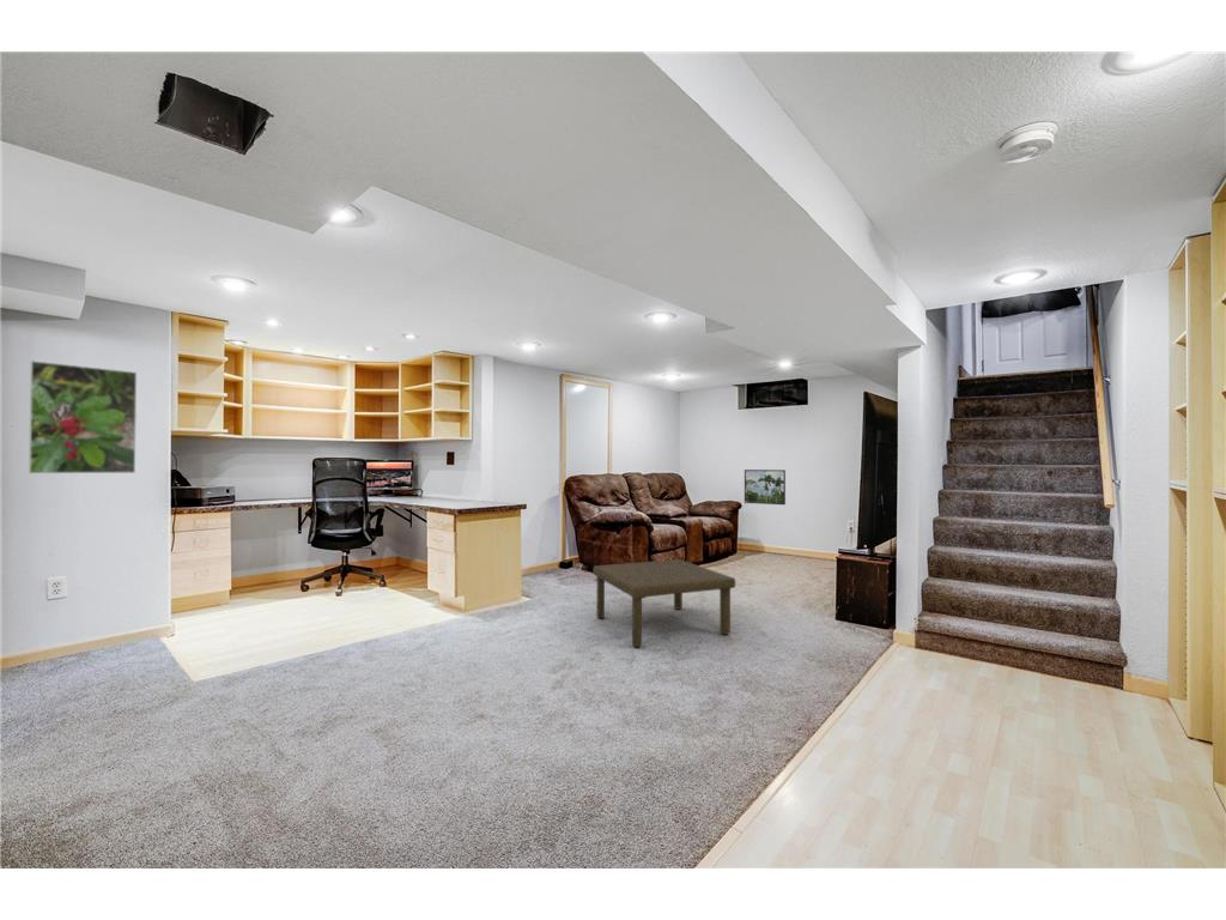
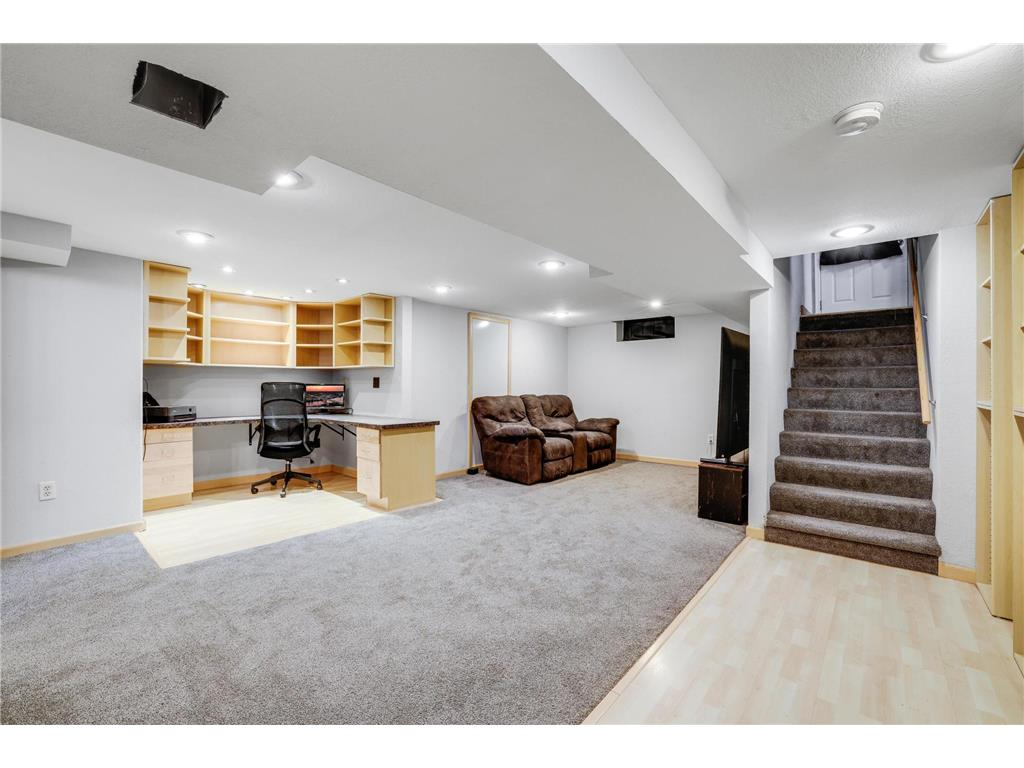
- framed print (85, 419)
- coffee table (660, 594)
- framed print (764, 486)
